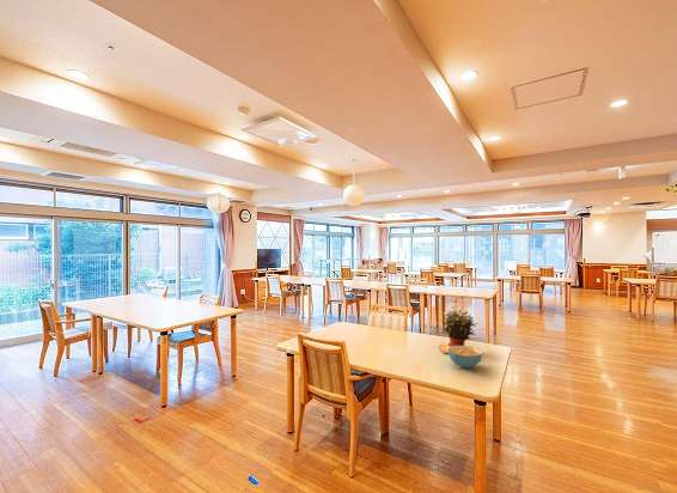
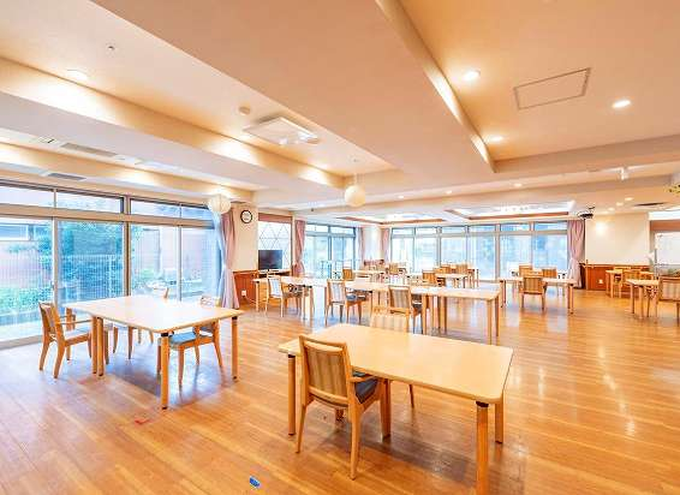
- cereal bowl (464, 358)
- flower arrangement (457, 328)
